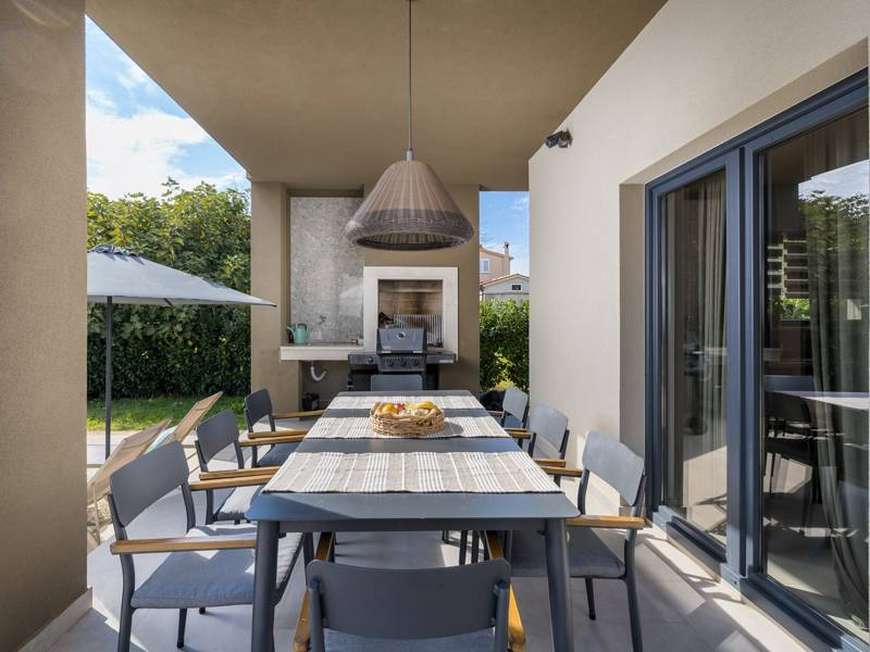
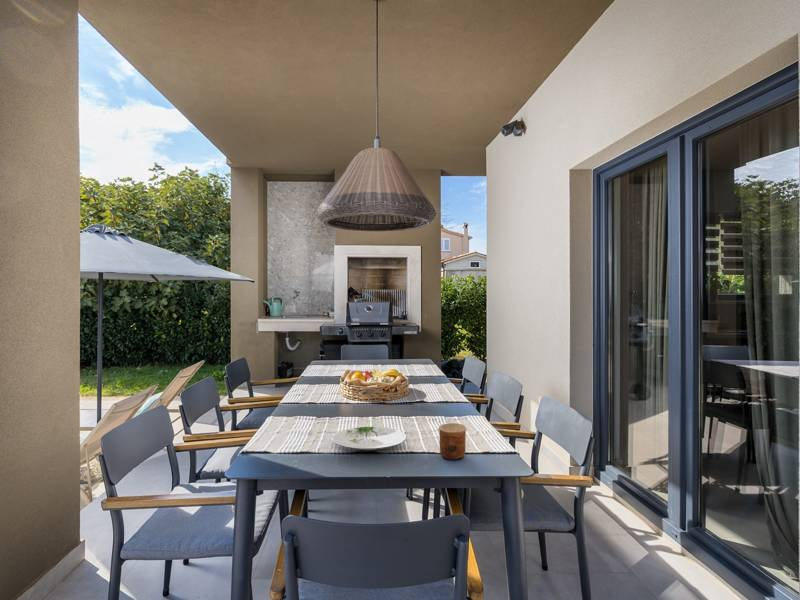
+ cup (452, 441)
+ plate (369, 441)
